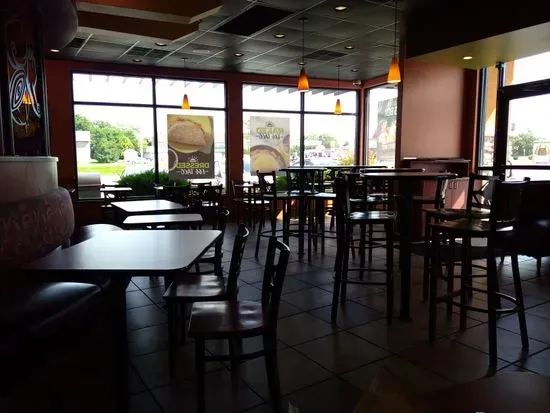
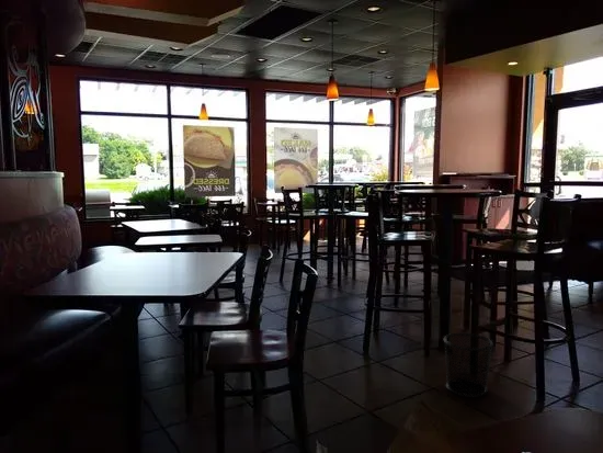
+ waste bin (467, 364)
